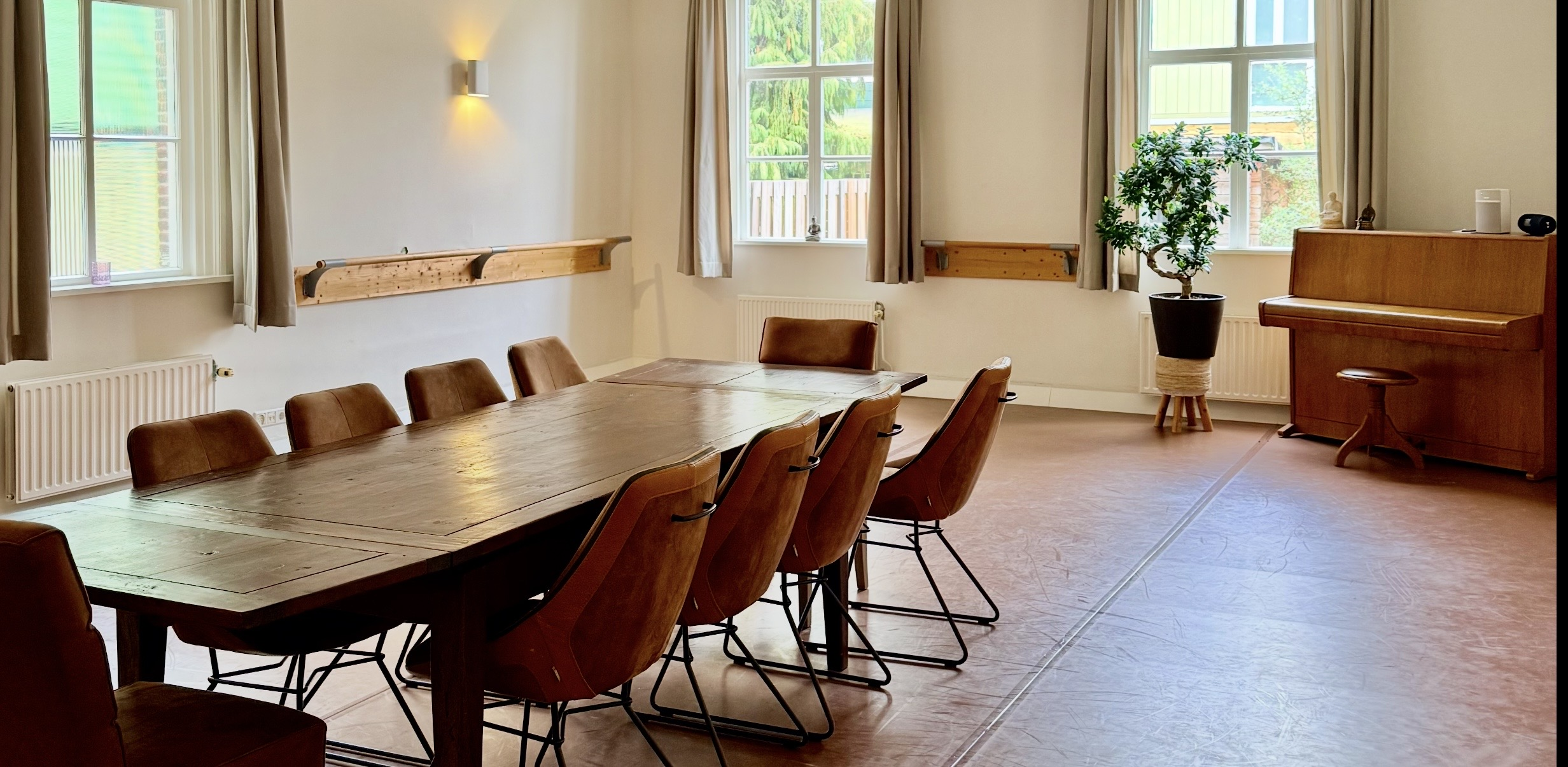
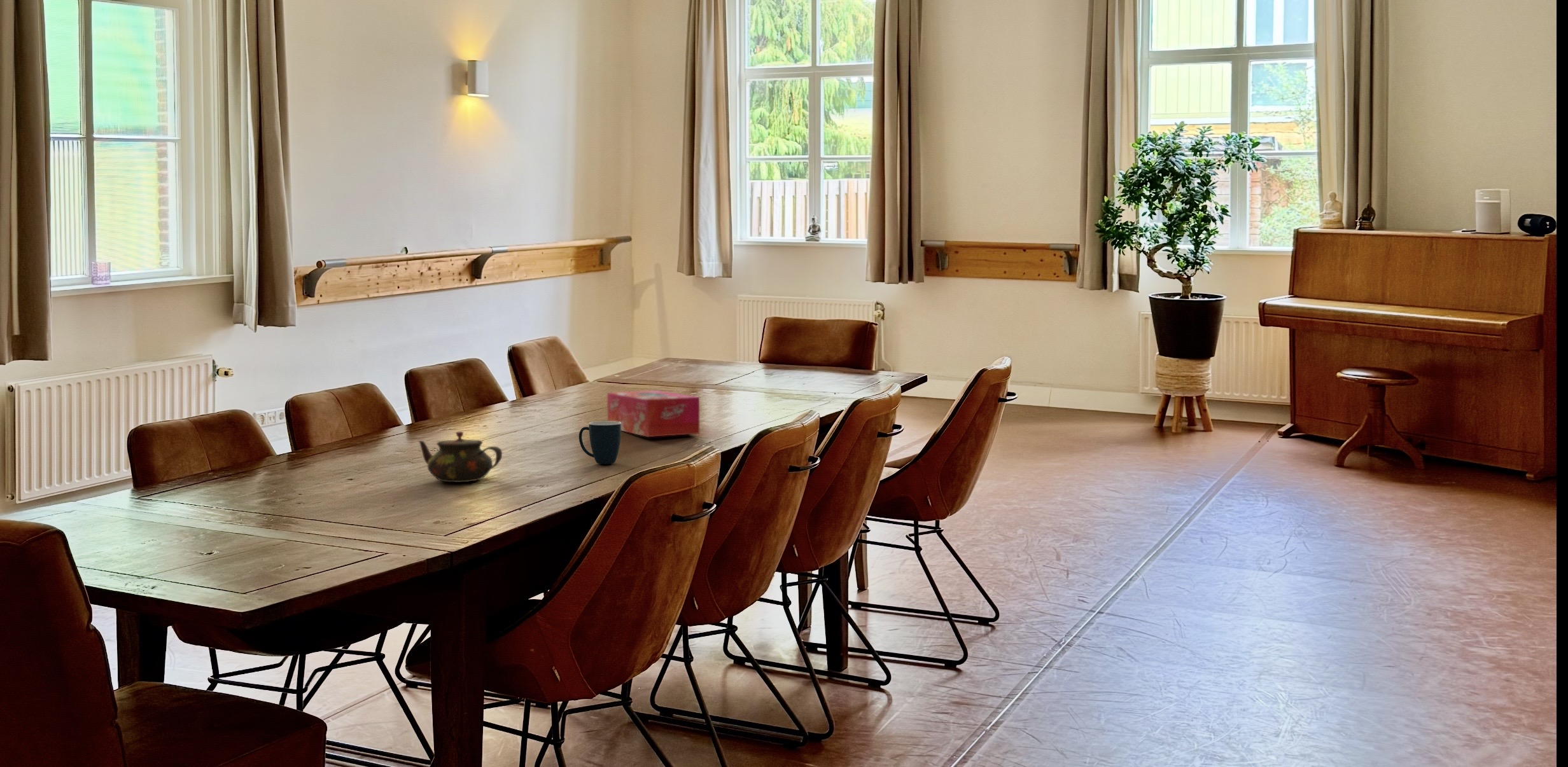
+ teapot (459, 455)
+ mug (599, 443)
+ tissue box (652, 413)
